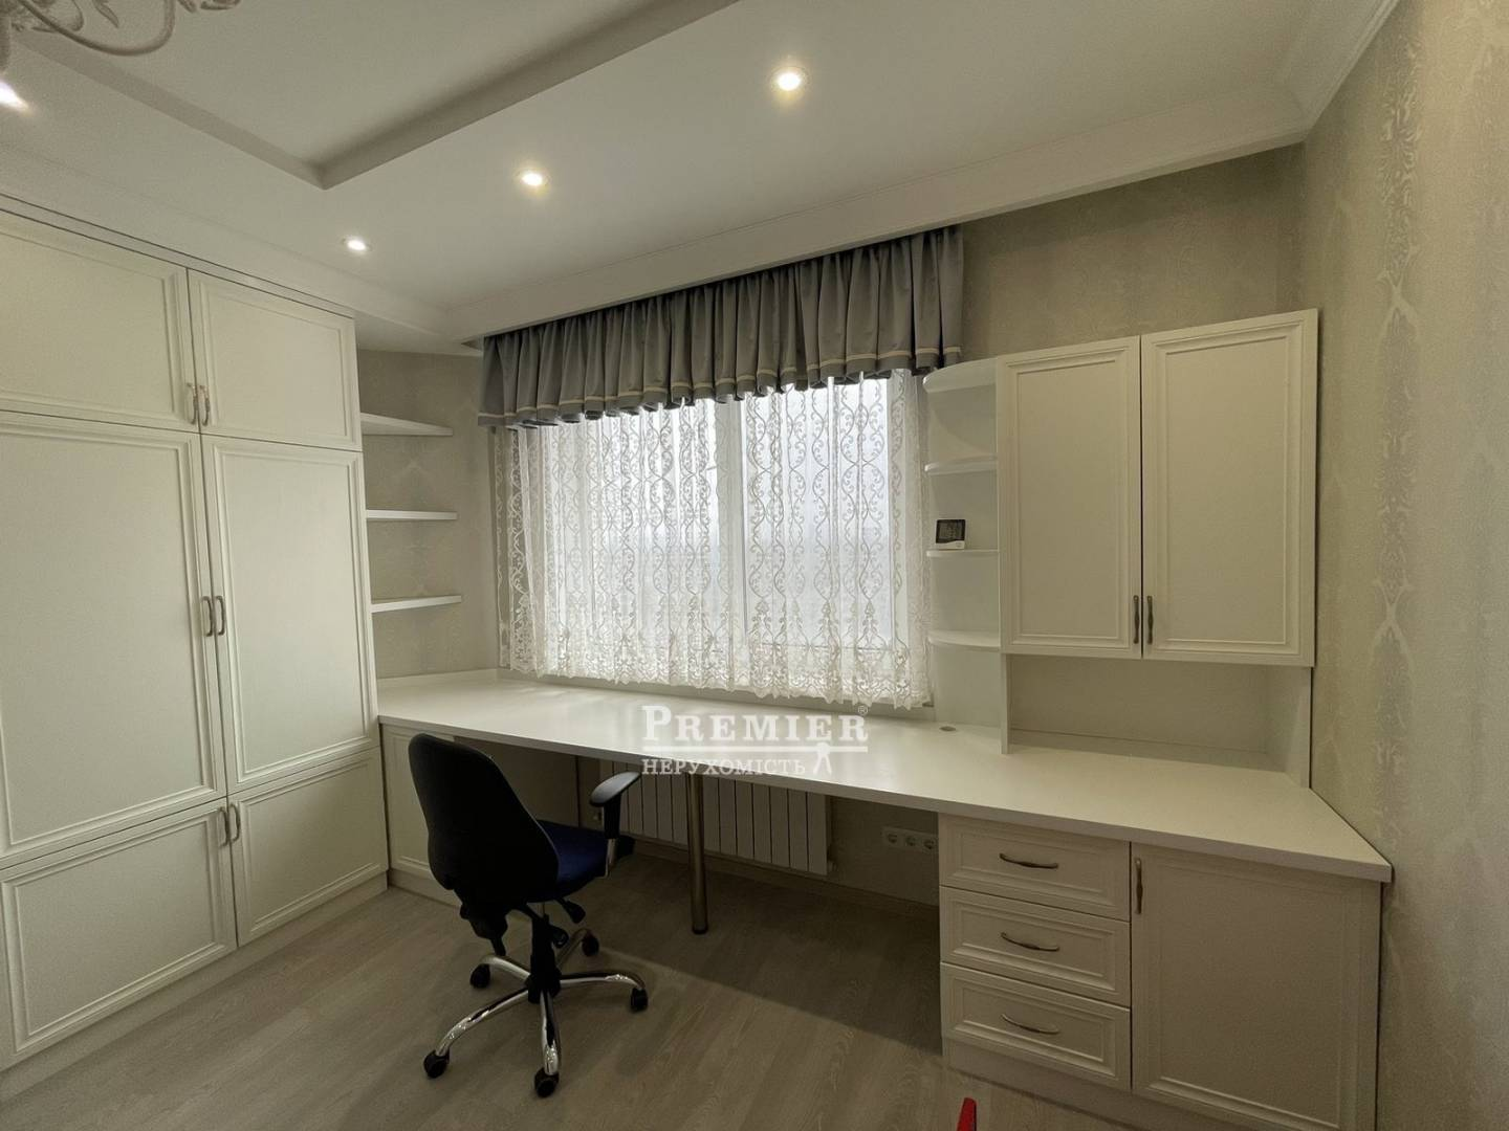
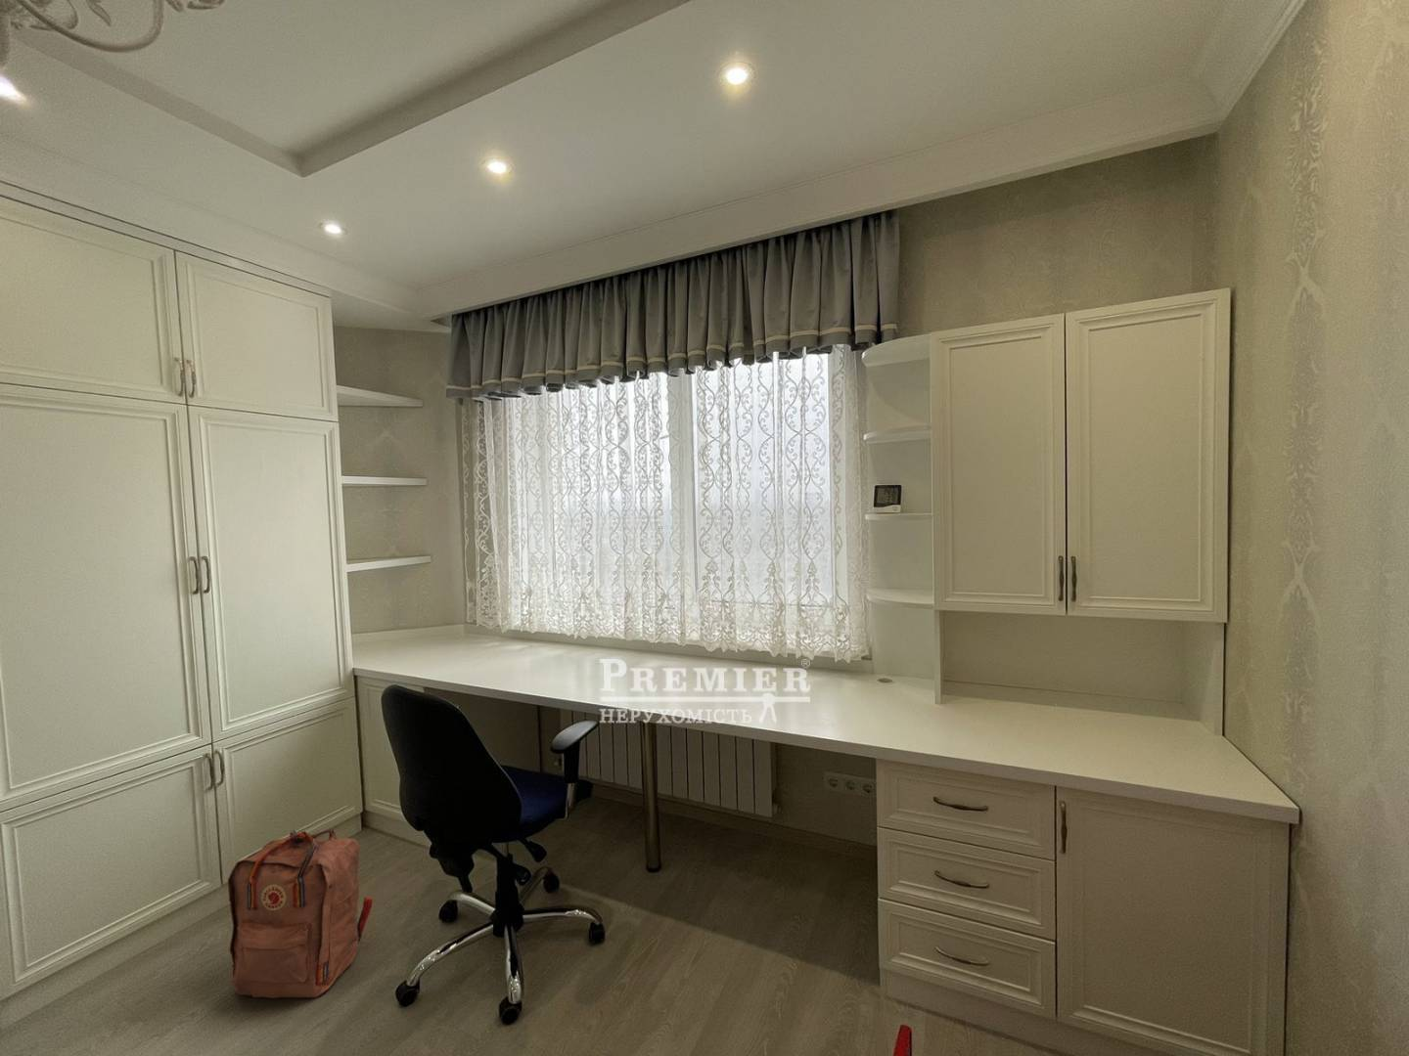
+ backpack (297, 901)
